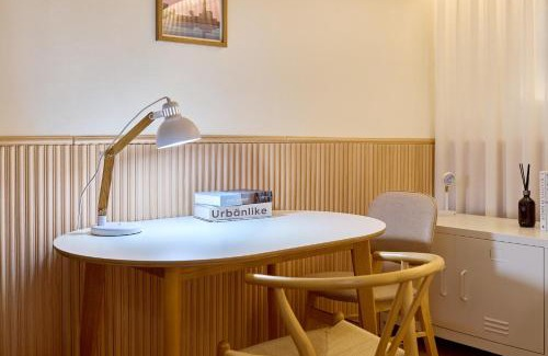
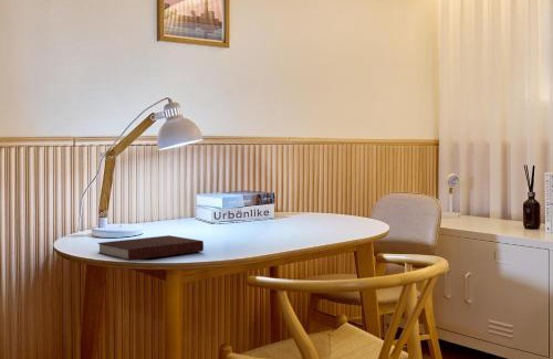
+ notebook (150, 246)
